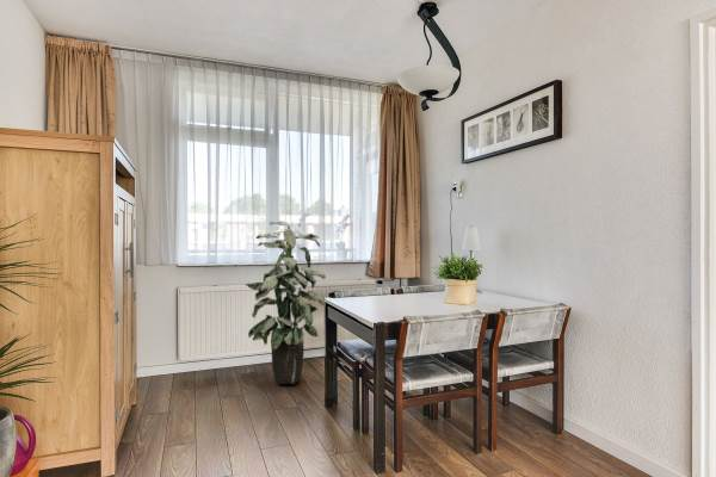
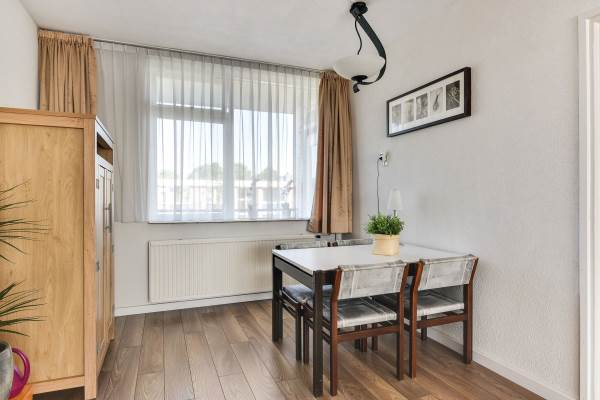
- indoor plant (284, 301)
